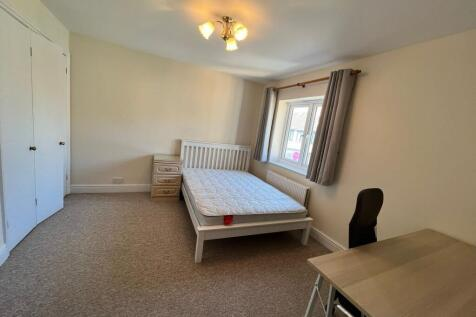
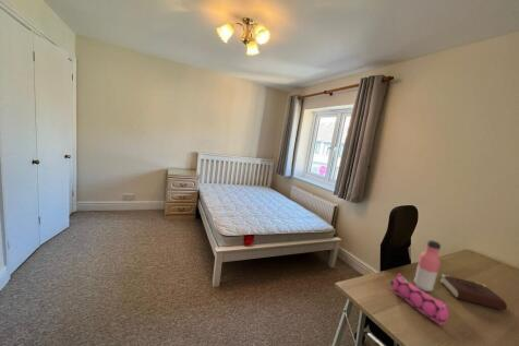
+ water bottle (429, 264)
+ pencil case (418, 297)
+ book (470, 290)
